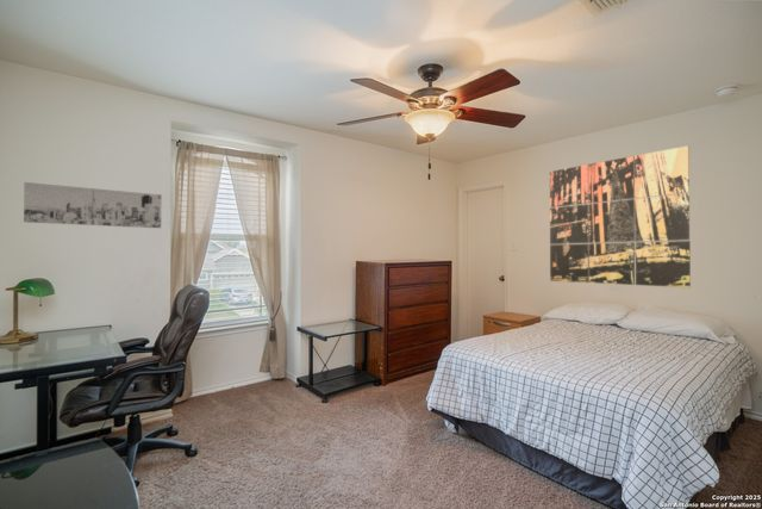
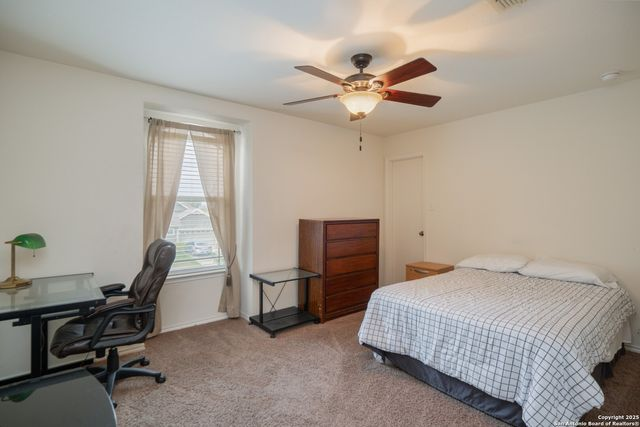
- wall art (611, 222)
- wall art (99, 206)
